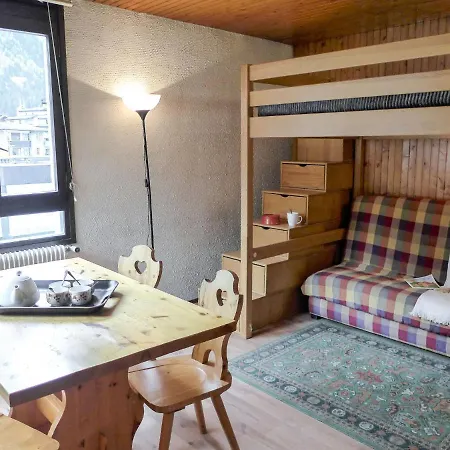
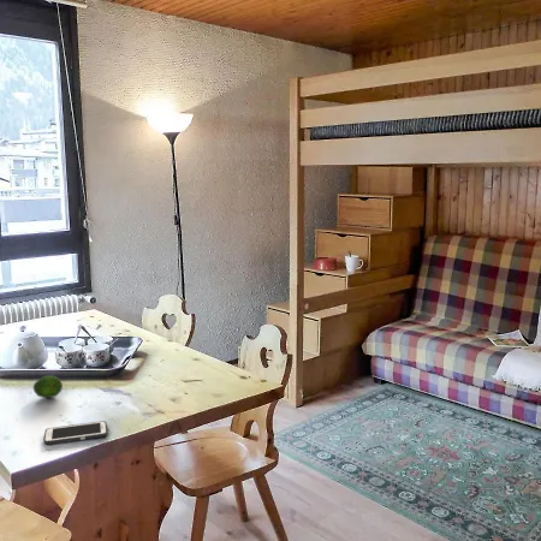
+ fruit (47, 386)
+ cell phone (76, 432)
